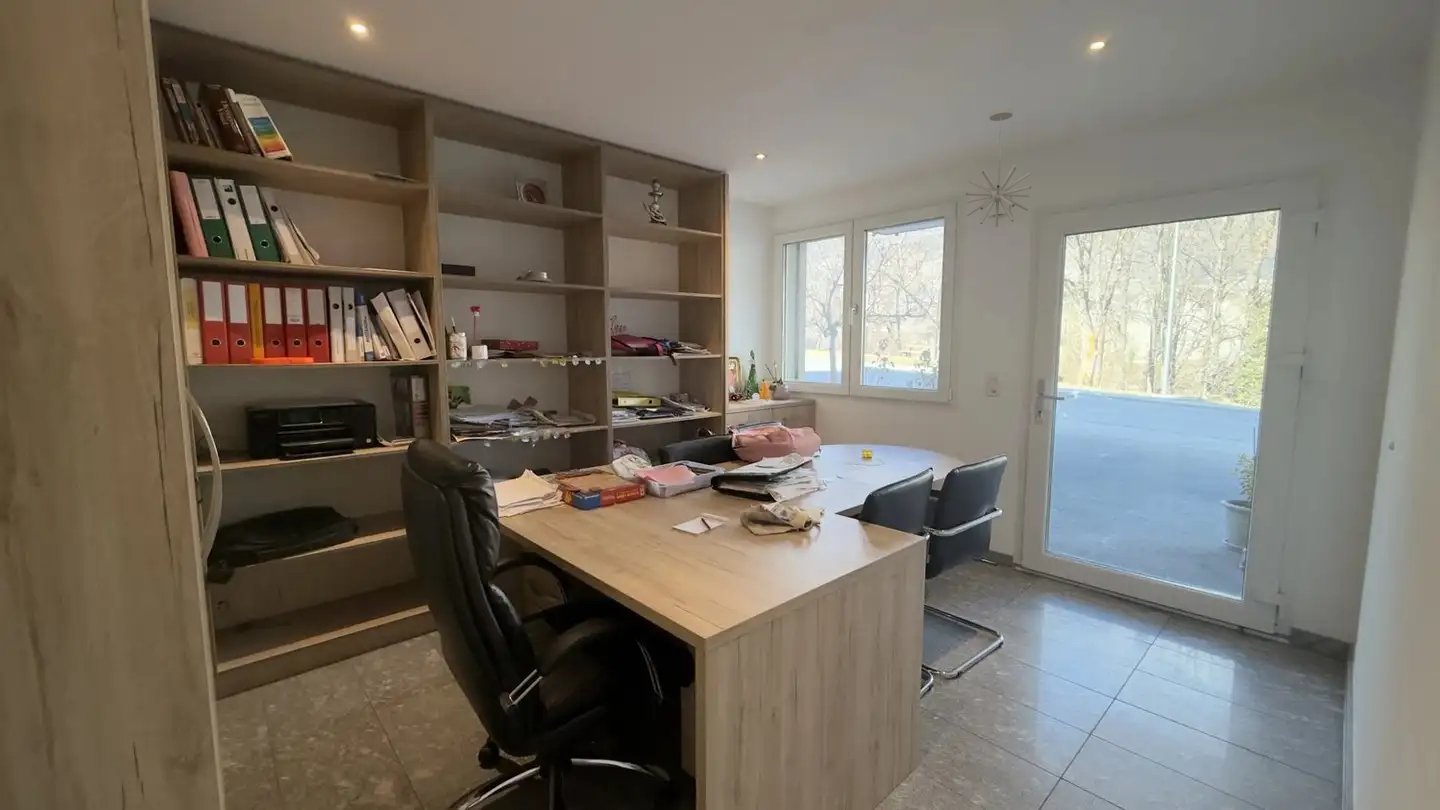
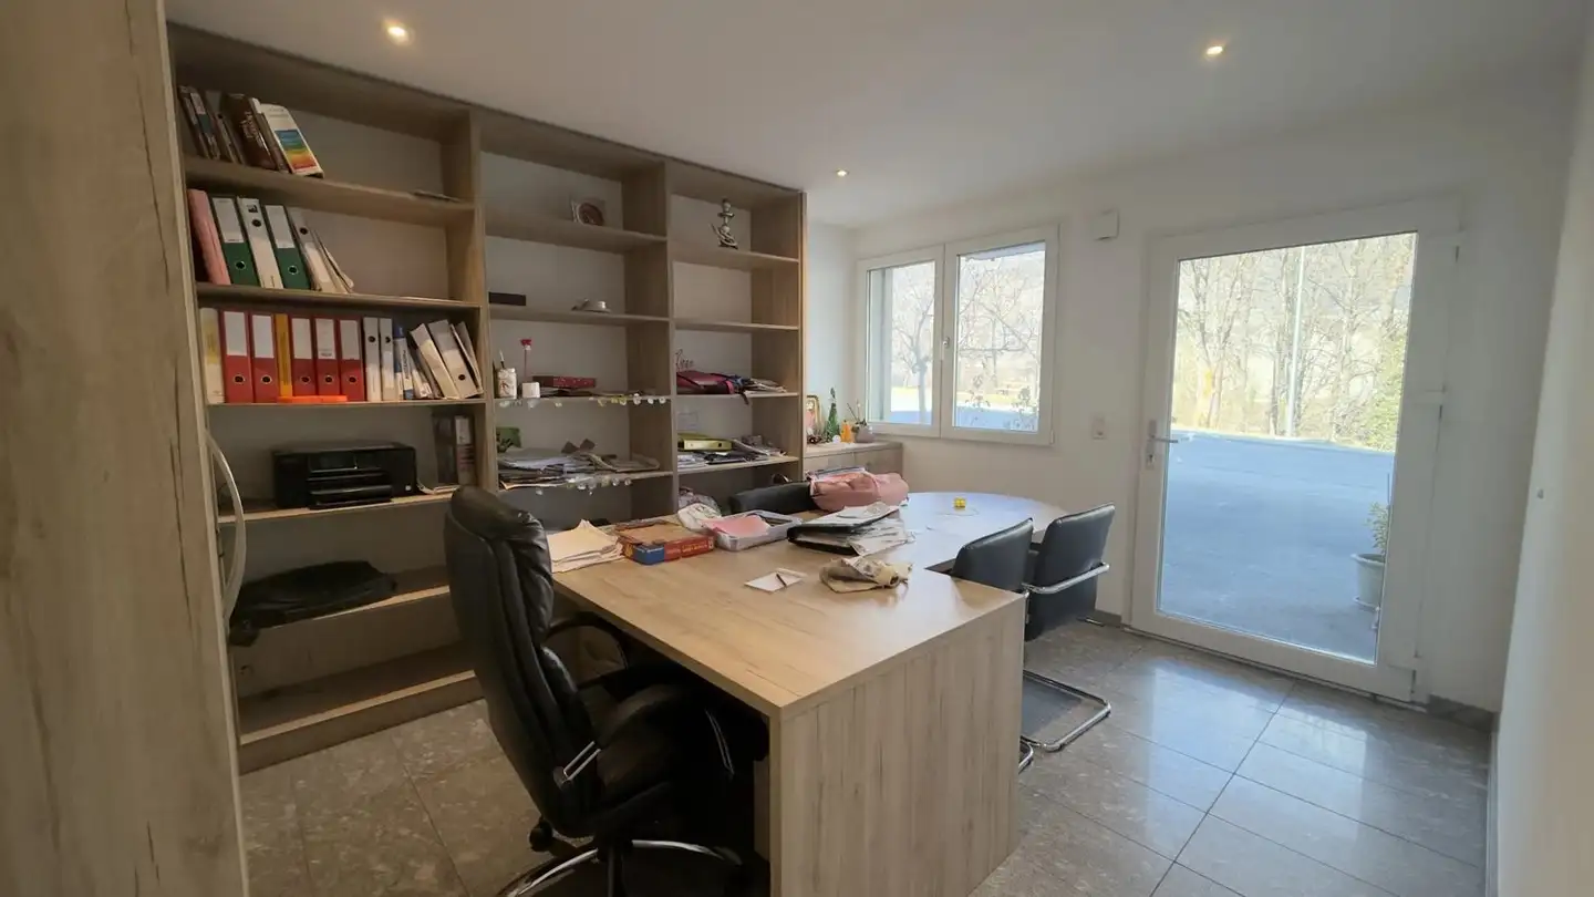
- pendant light (998, 168)
